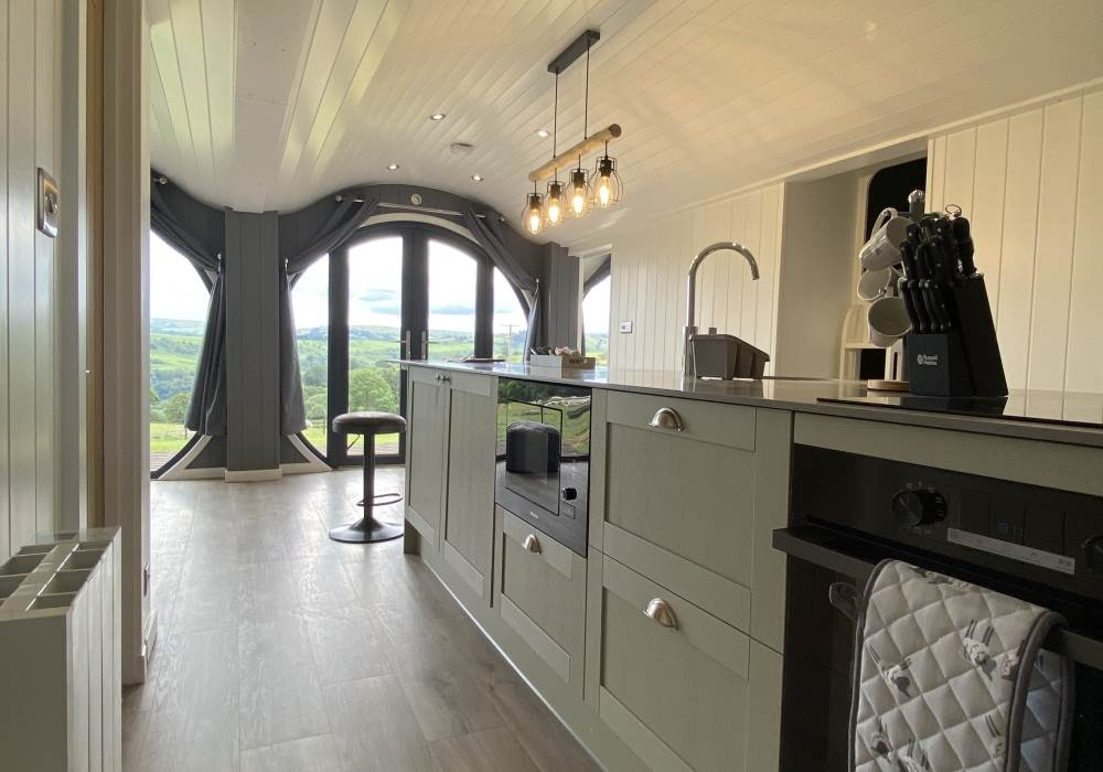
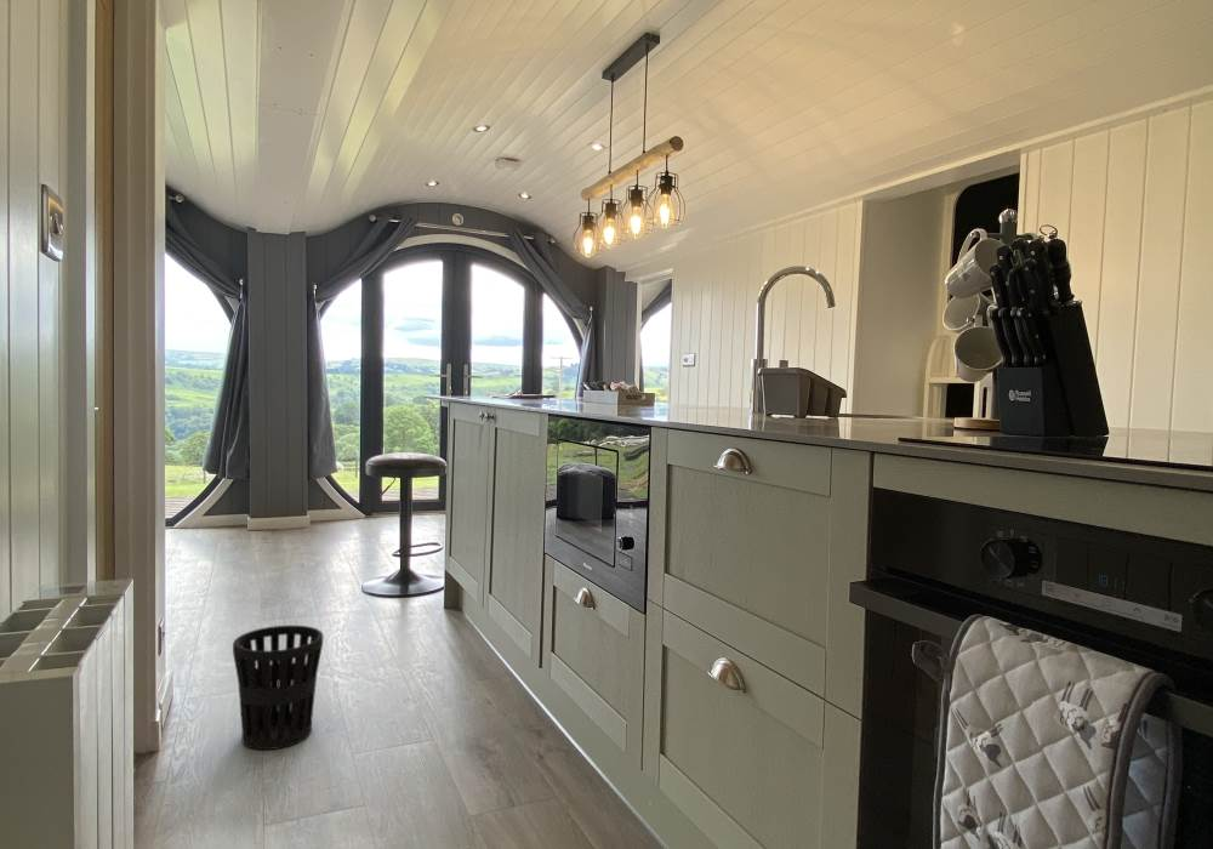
+ wastebasket (278, 686)
